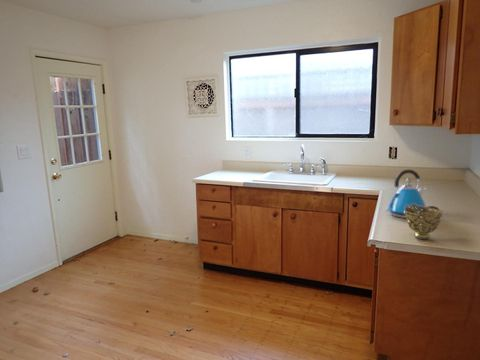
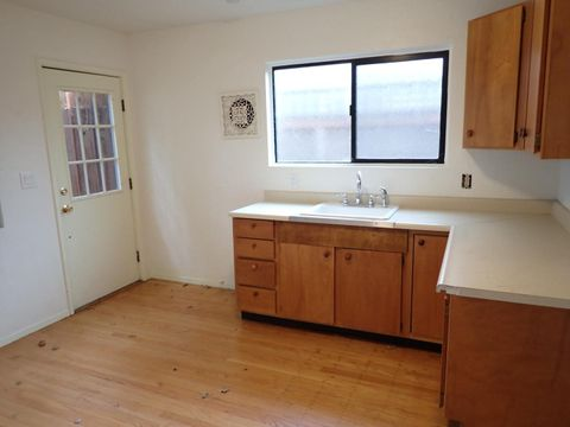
- kettle (406, 192)
- decorative bowl (422, 222)
